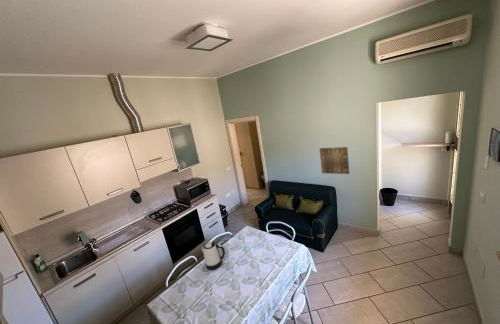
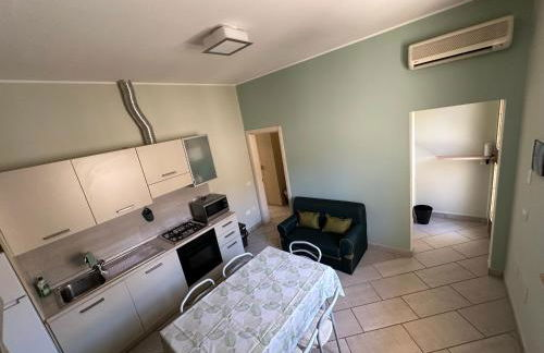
- wall art (334, 160)
- kettle (214, 254)
